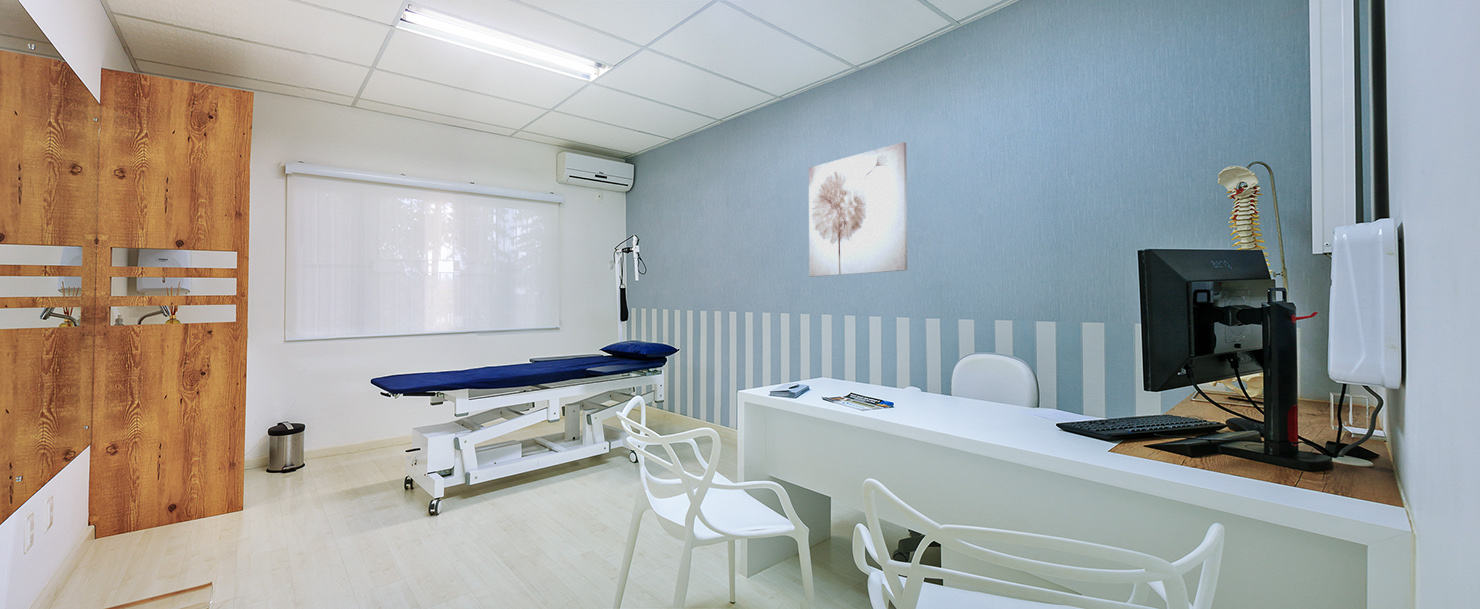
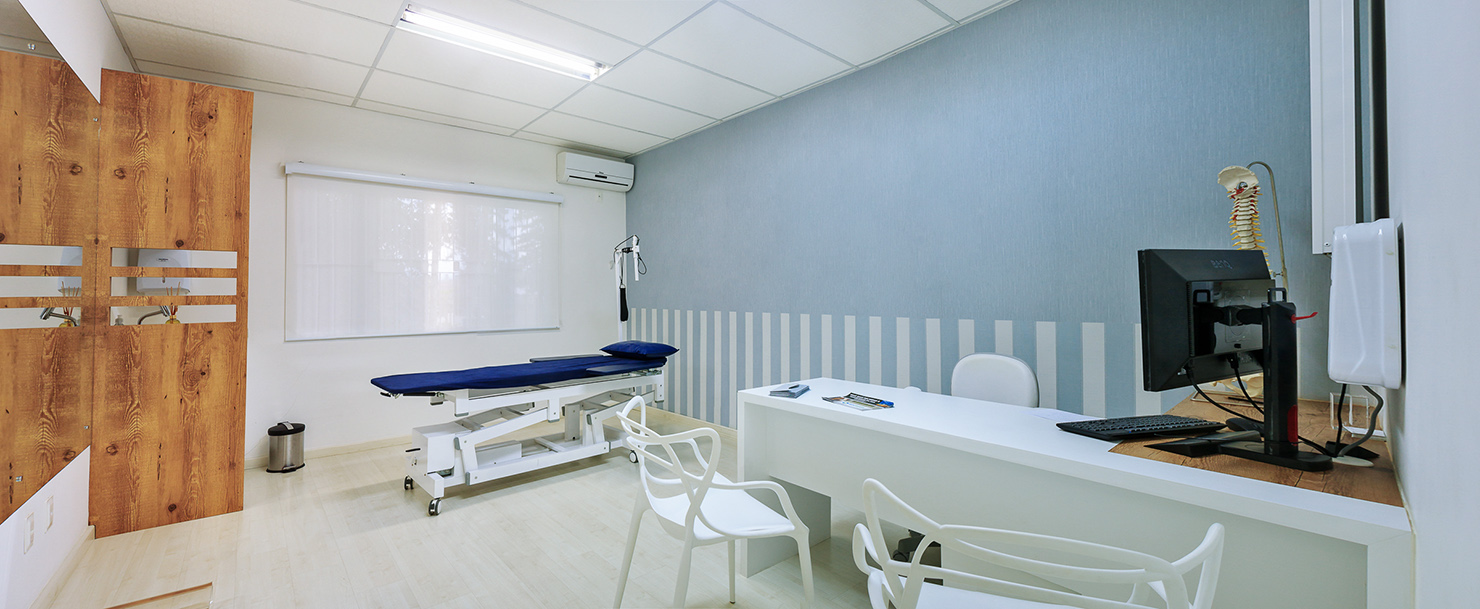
- wall art (854, 214)
